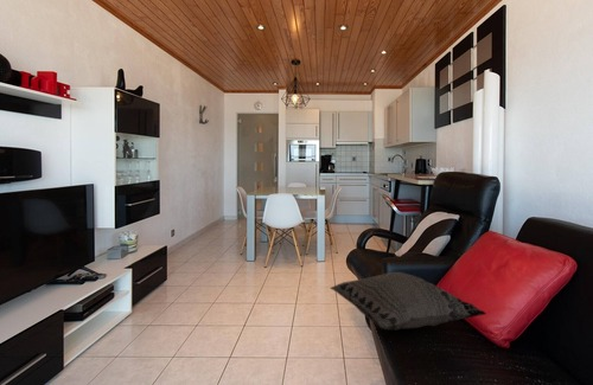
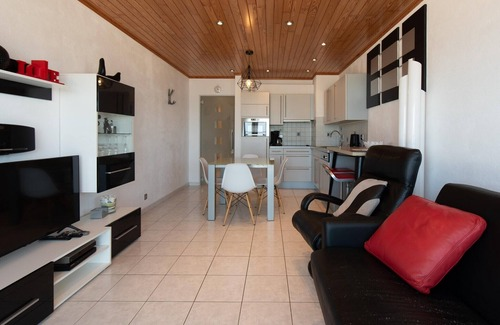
- decorative pillow (400, 299)
